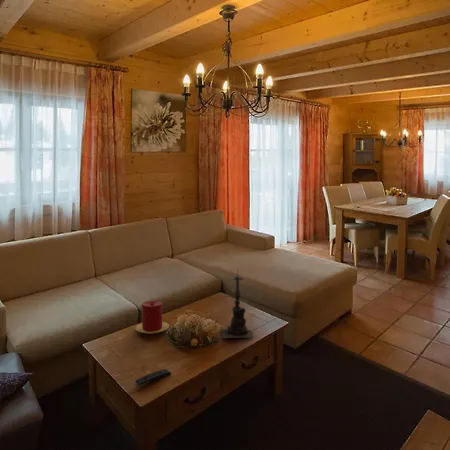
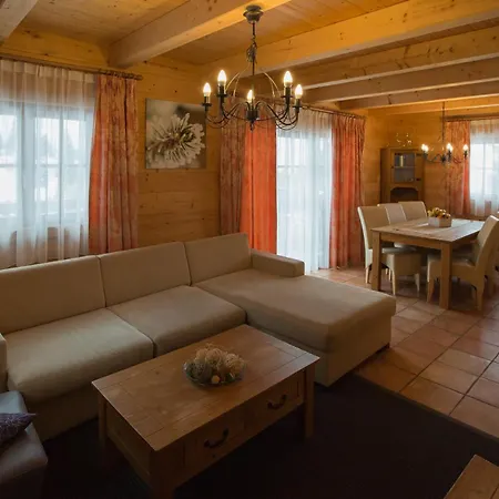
- candle holder (236, 300)
- remote control (152, 377)
- candle (152, 316)
